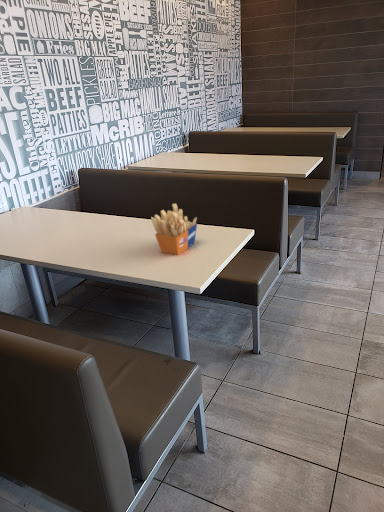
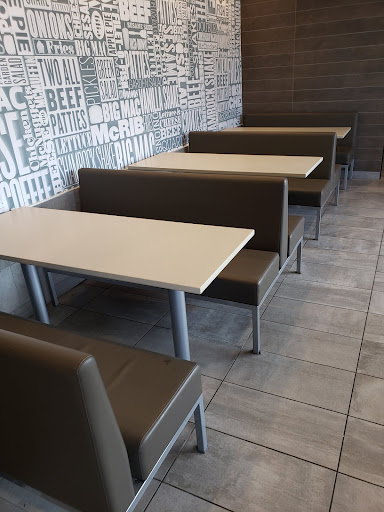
- french fries (175, 229)
